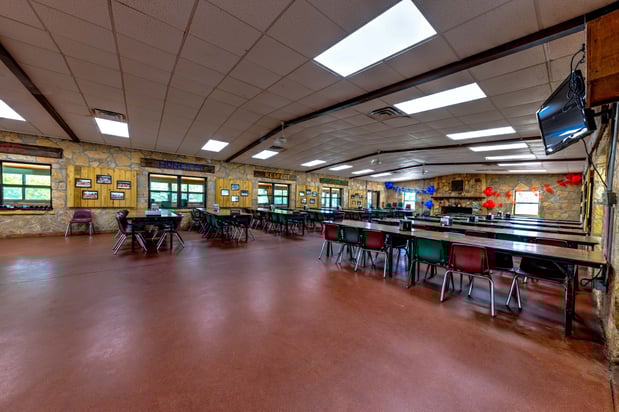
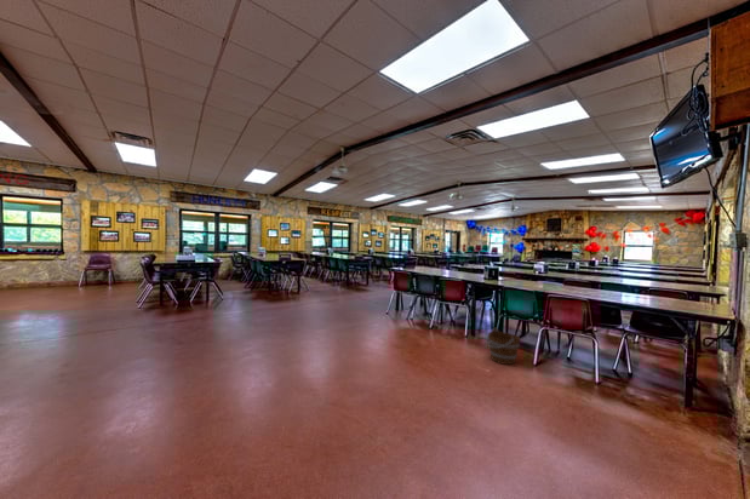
+ bucket (502, 345)
